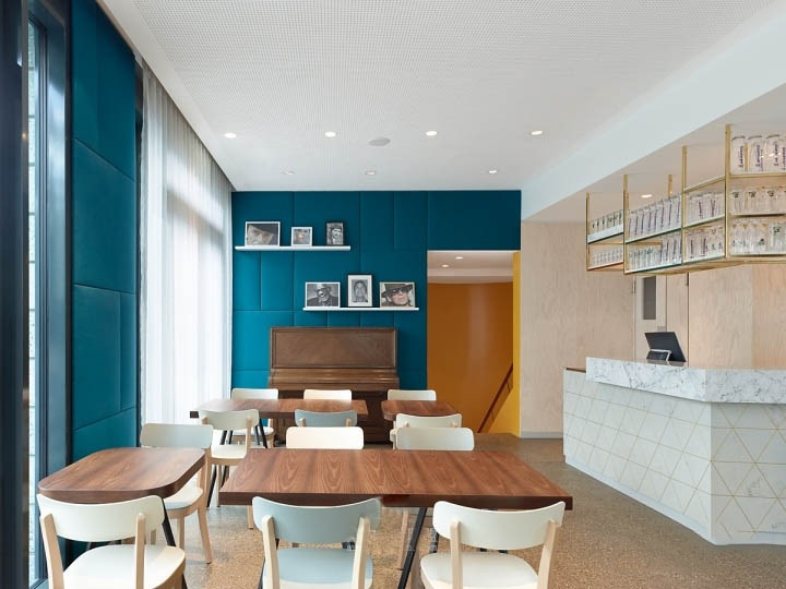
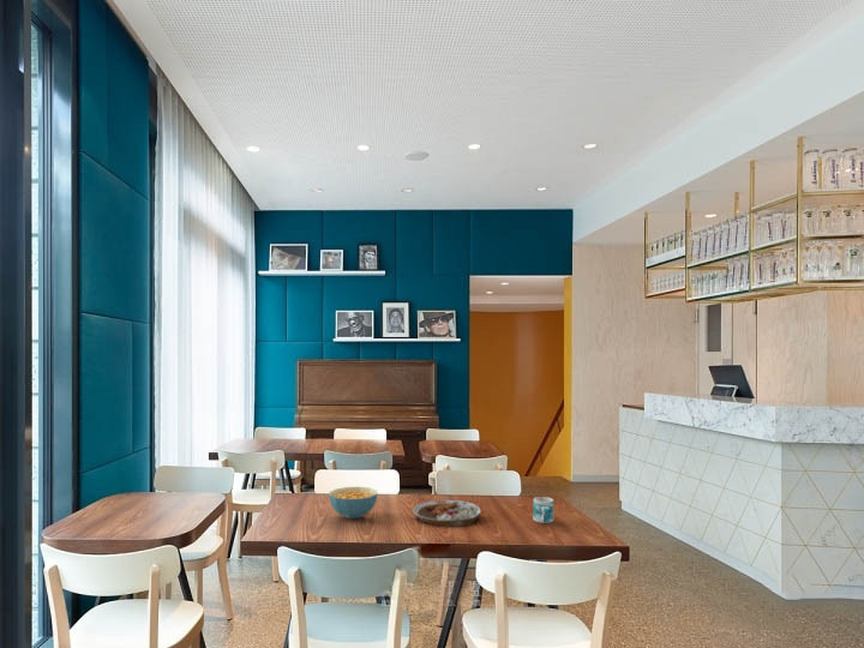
+ plate (446, 510)
+ cereal bowl (353, 504)
+ mug (544, 510)
